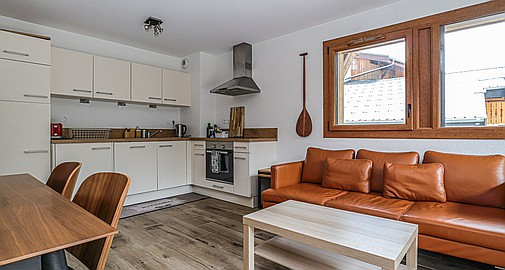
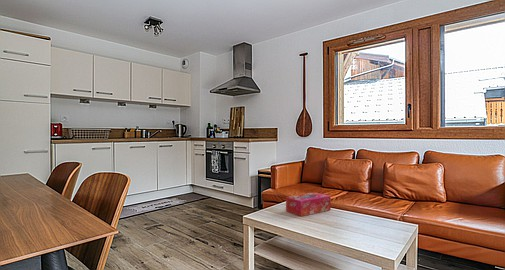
+ tissue box (308, 203)
